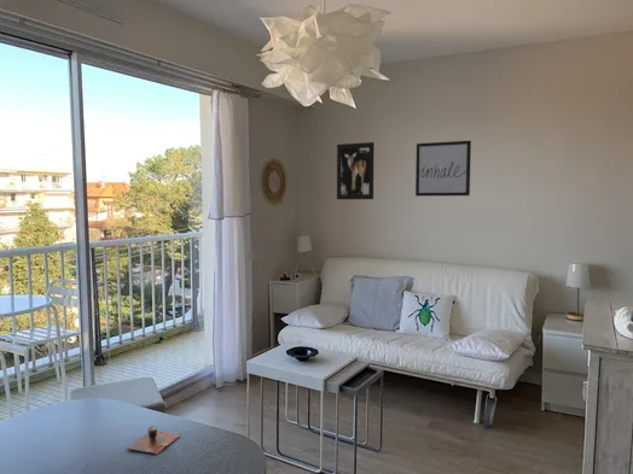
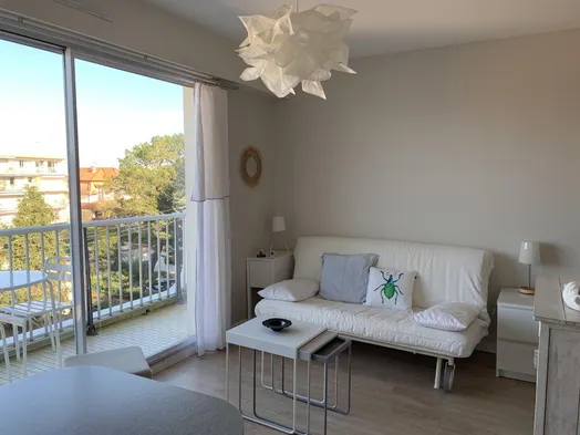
- wall art (442, 169)
- wall art (354, 171)
- cup (153, 435)
